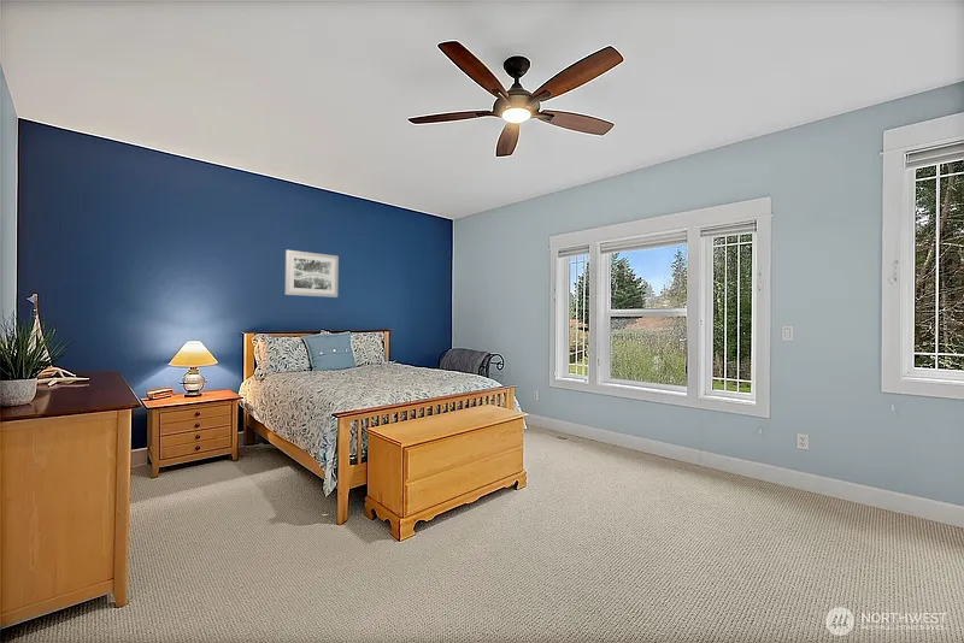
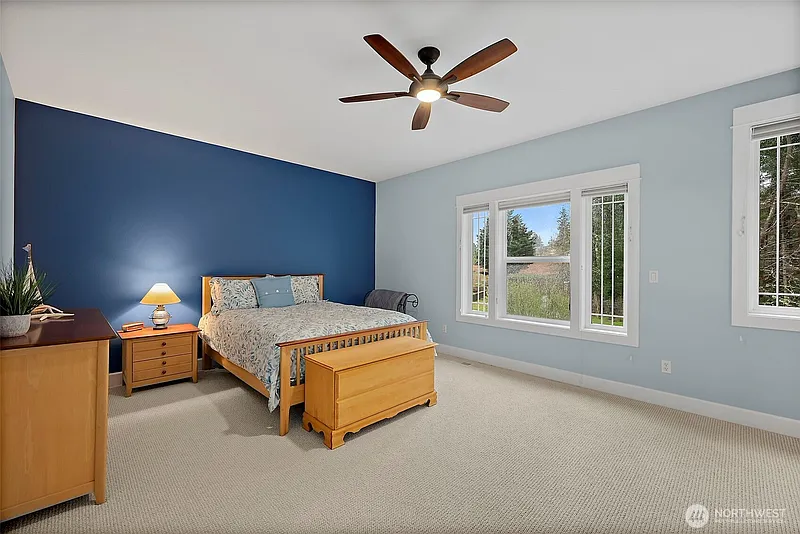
- wall art (312, 275)
